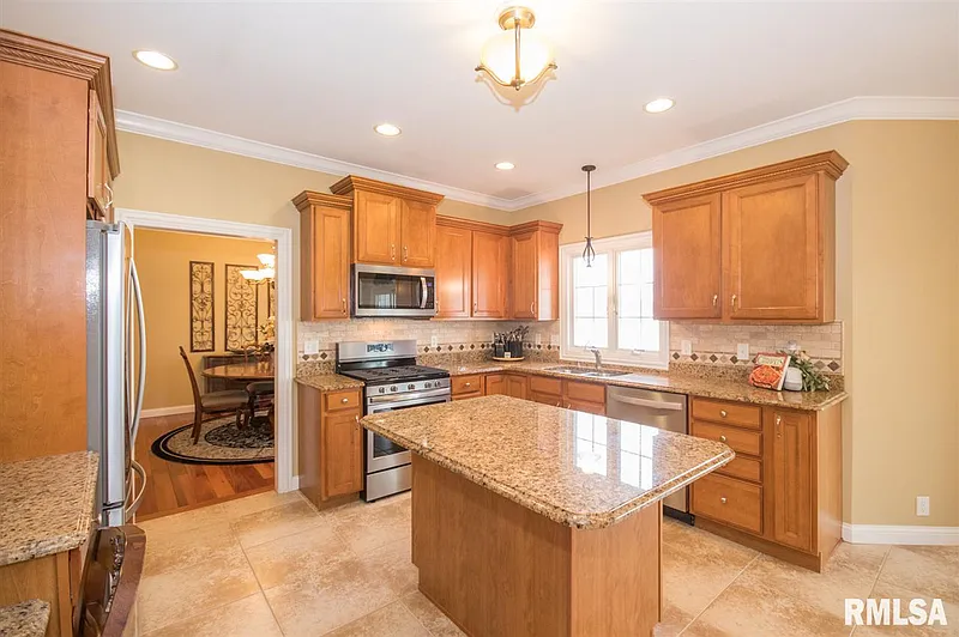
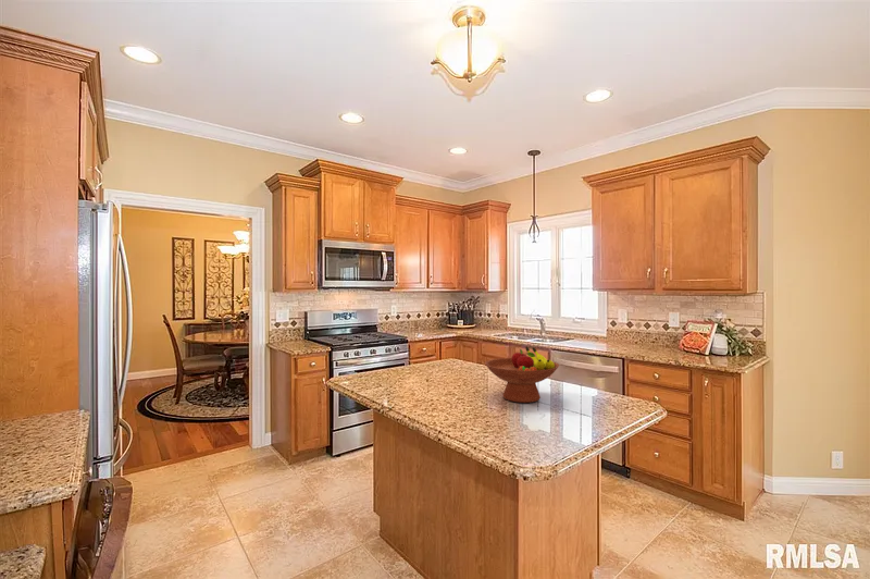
+ fruit bowl (521, 373)
